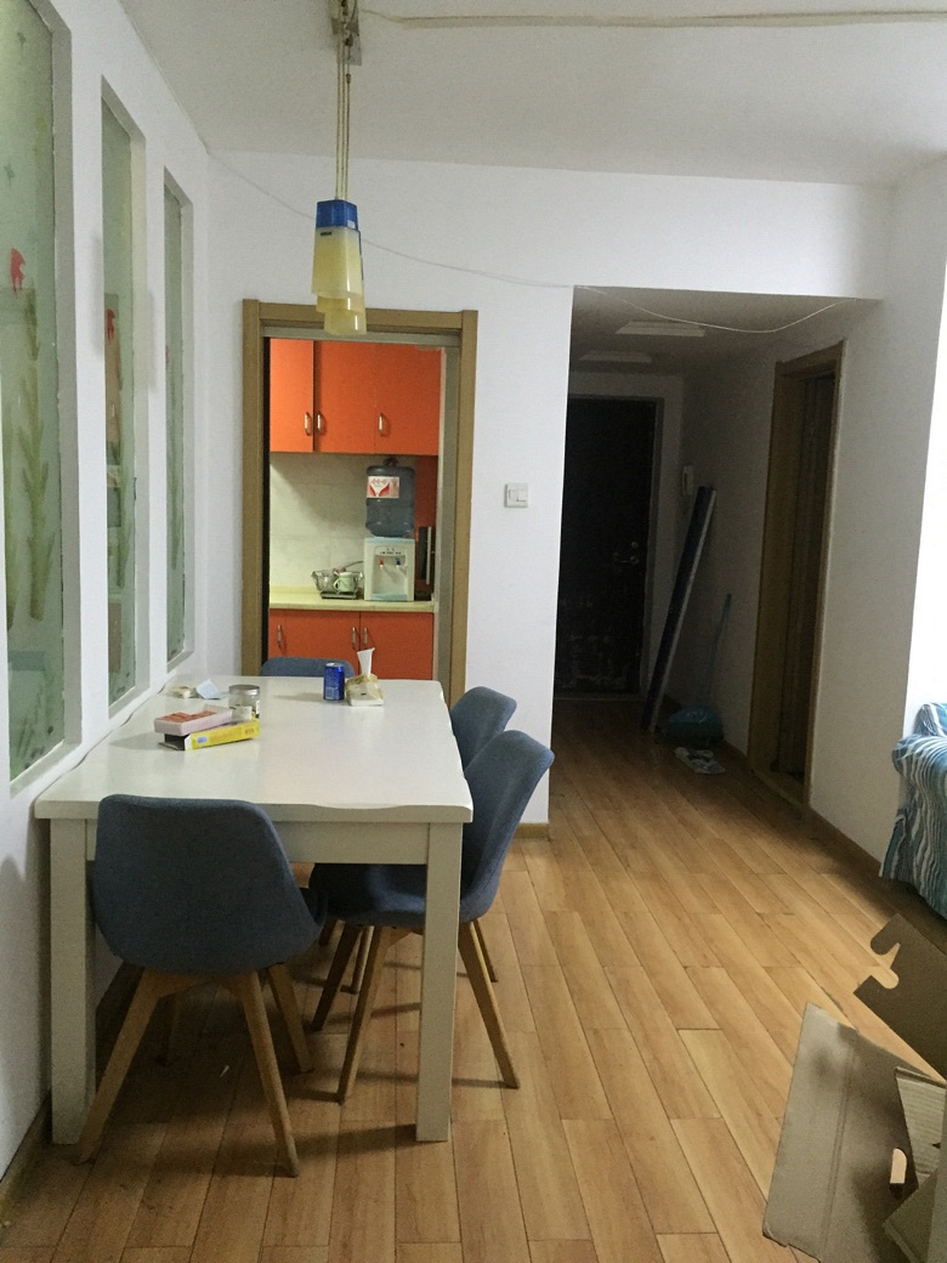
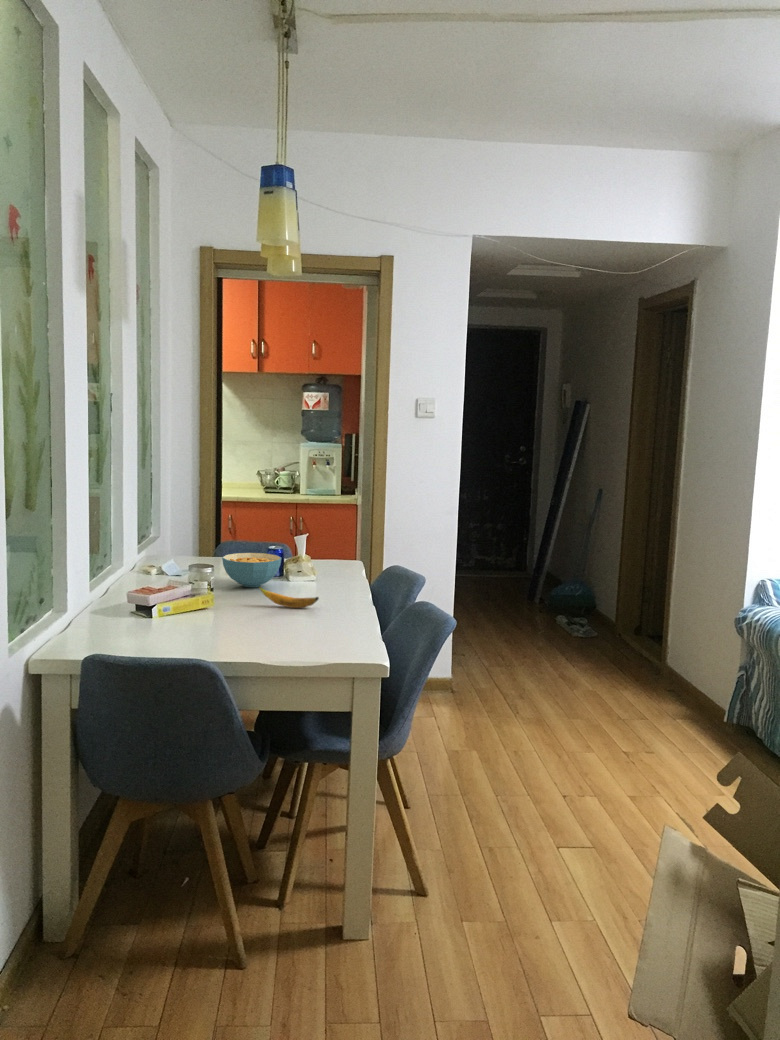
+ cereal bowl (251, 571)
+ banana (288, 597)
